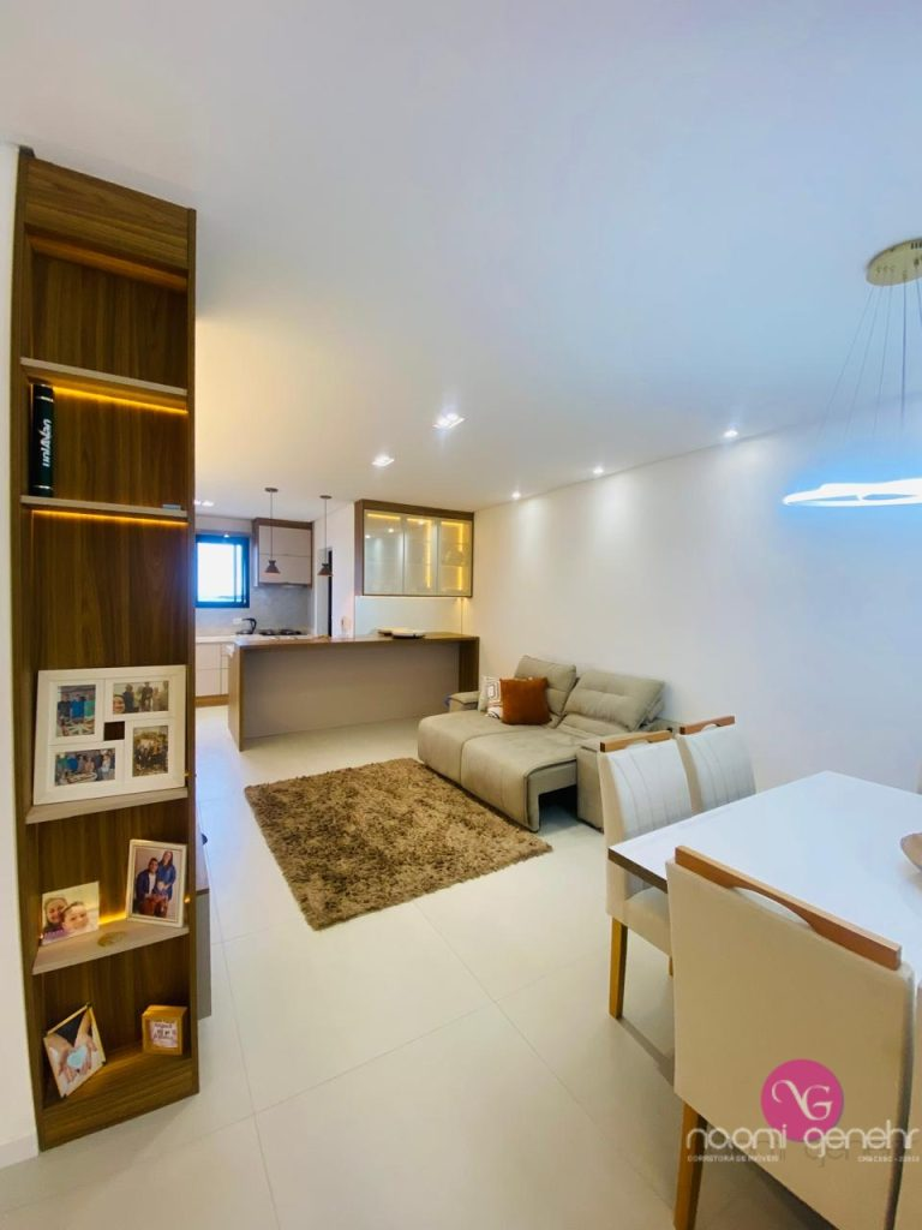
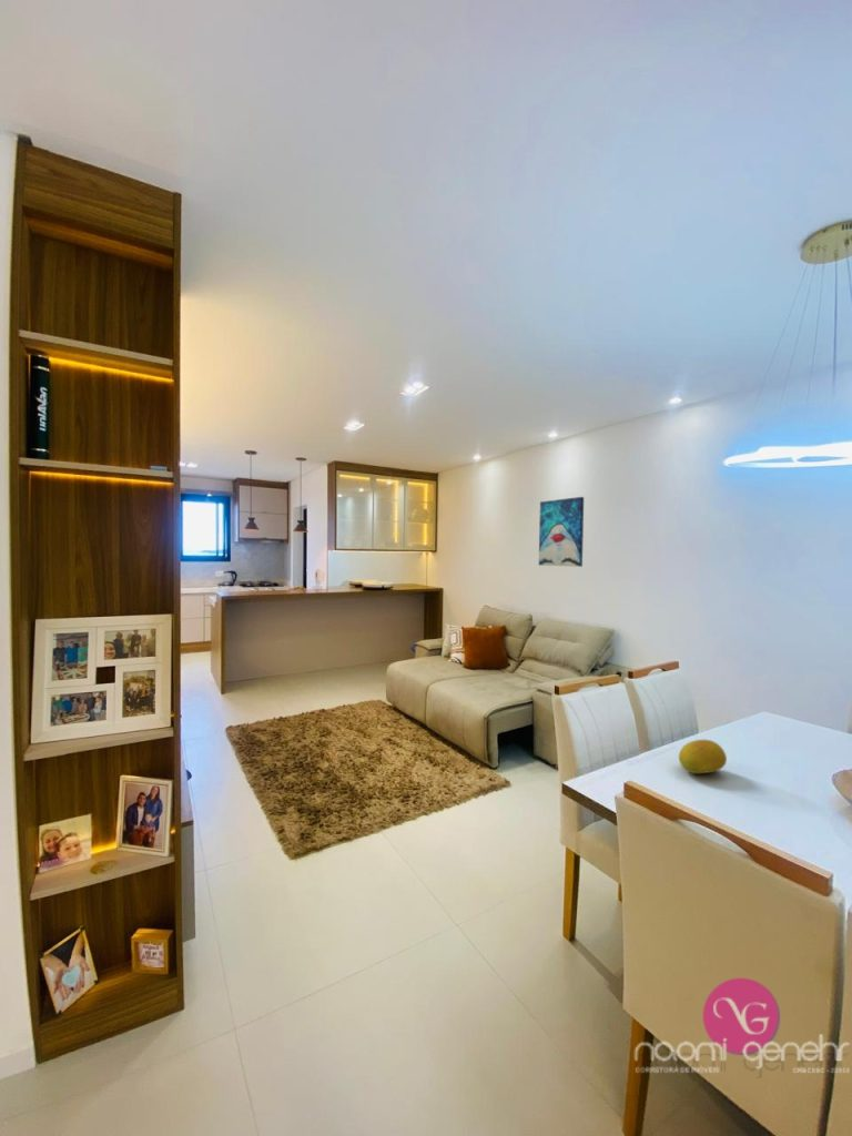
+ fruit (700, 757)
+ wall art (559, 532)
